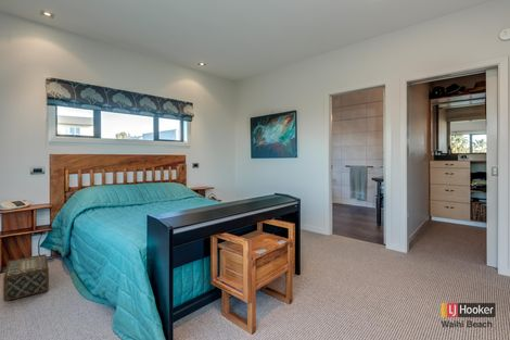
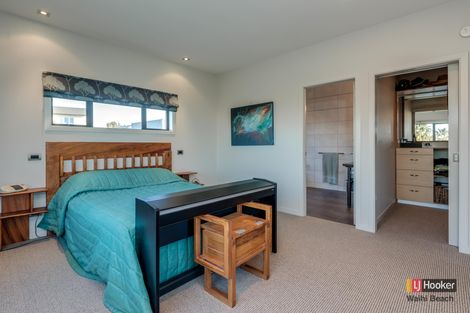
- woven basket (27, 275)
